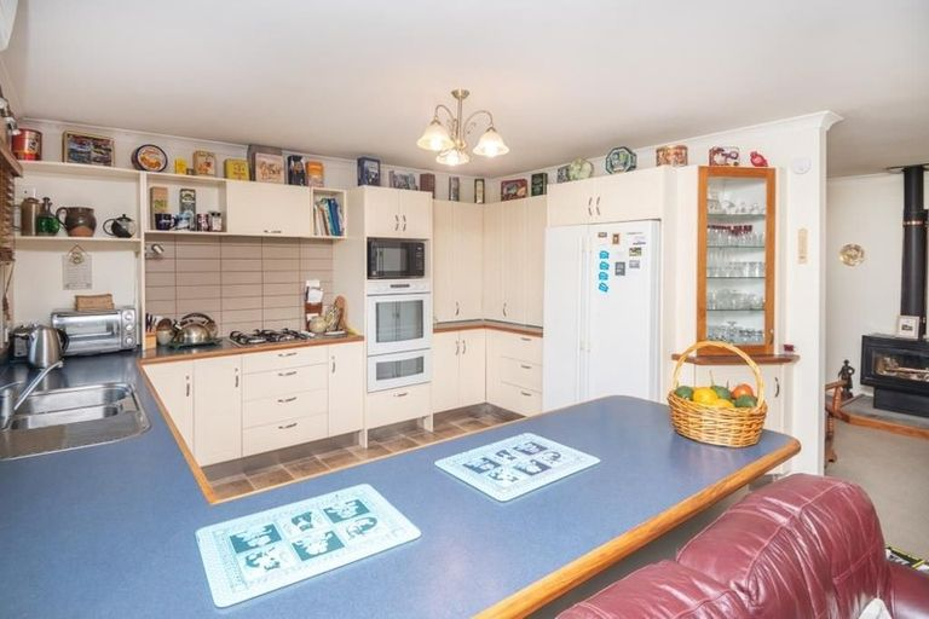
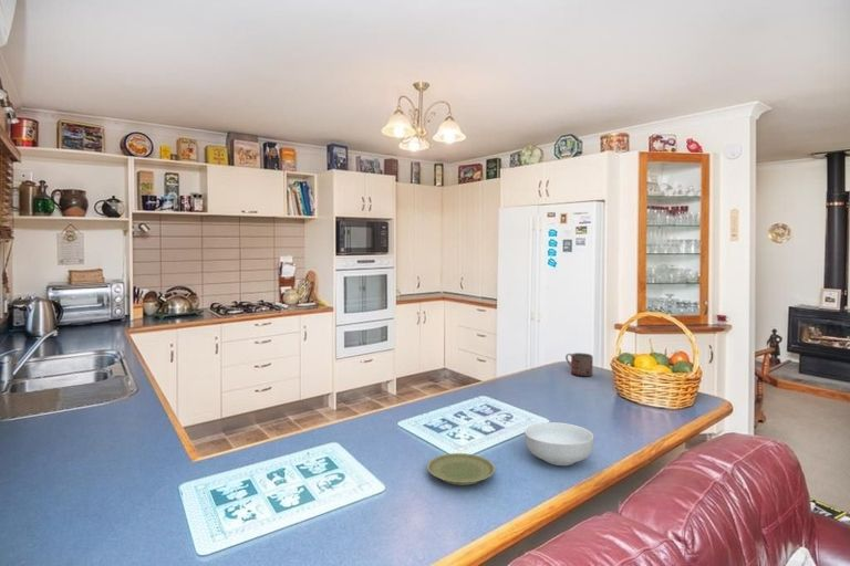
+ mug (579, 363)
+ plate (460, 470)
+ cereal bowl (558, 446)
